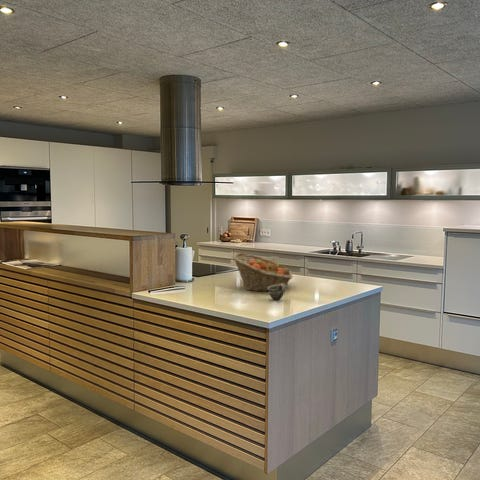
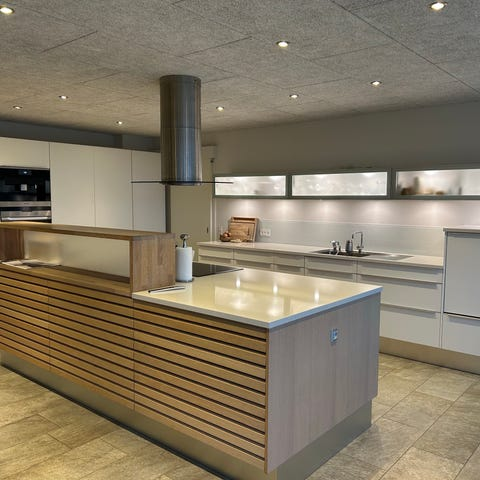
- cup (276, 291)
- fruit basket (262, 270)
